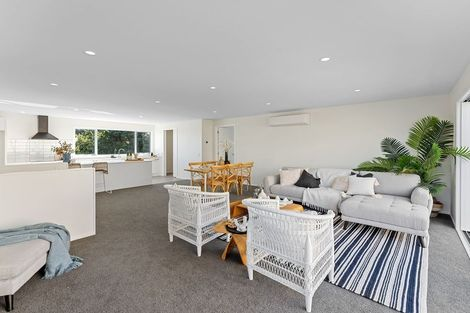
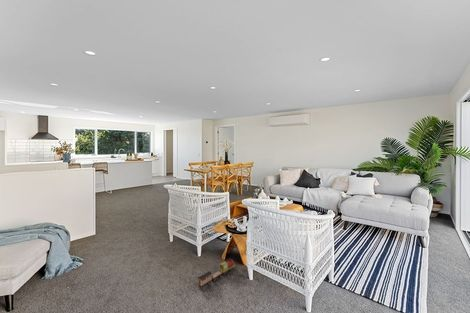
+ toy train (217, 271)
